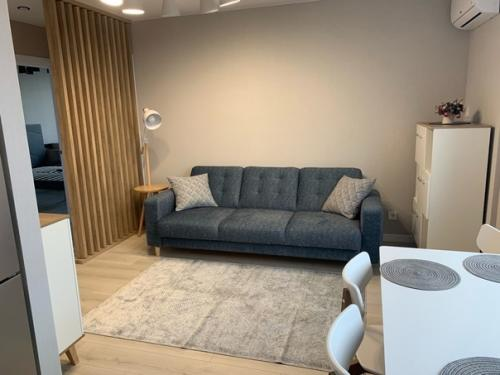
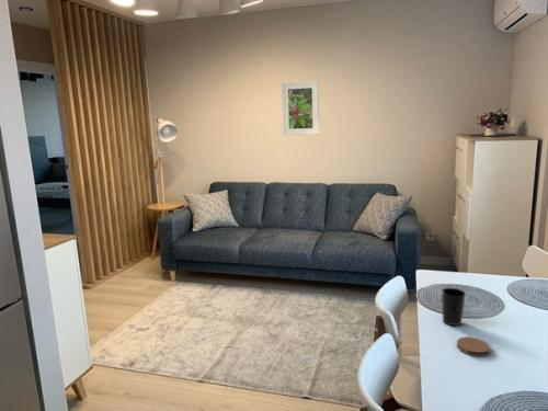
+ cup (453, 307)
+ coaster (472, 345)
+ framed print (300, 109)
